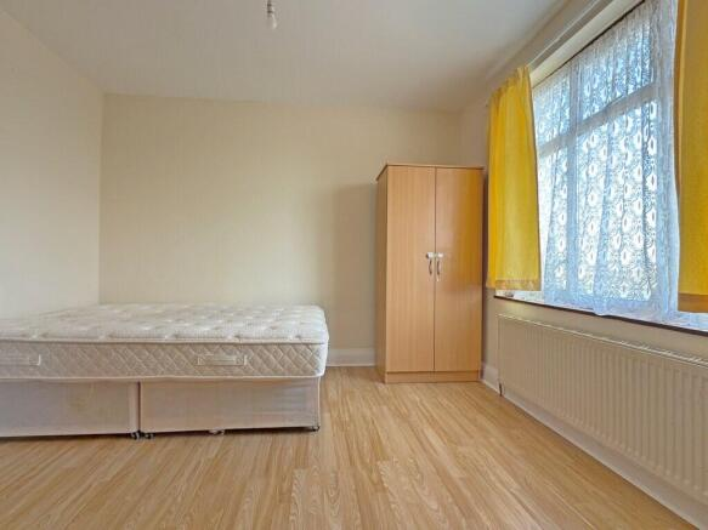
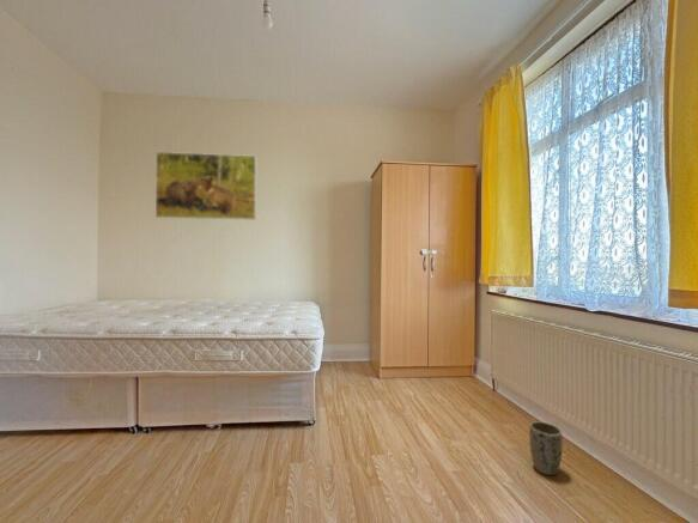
+ plant pot (545, 448)
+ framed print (206, 186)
